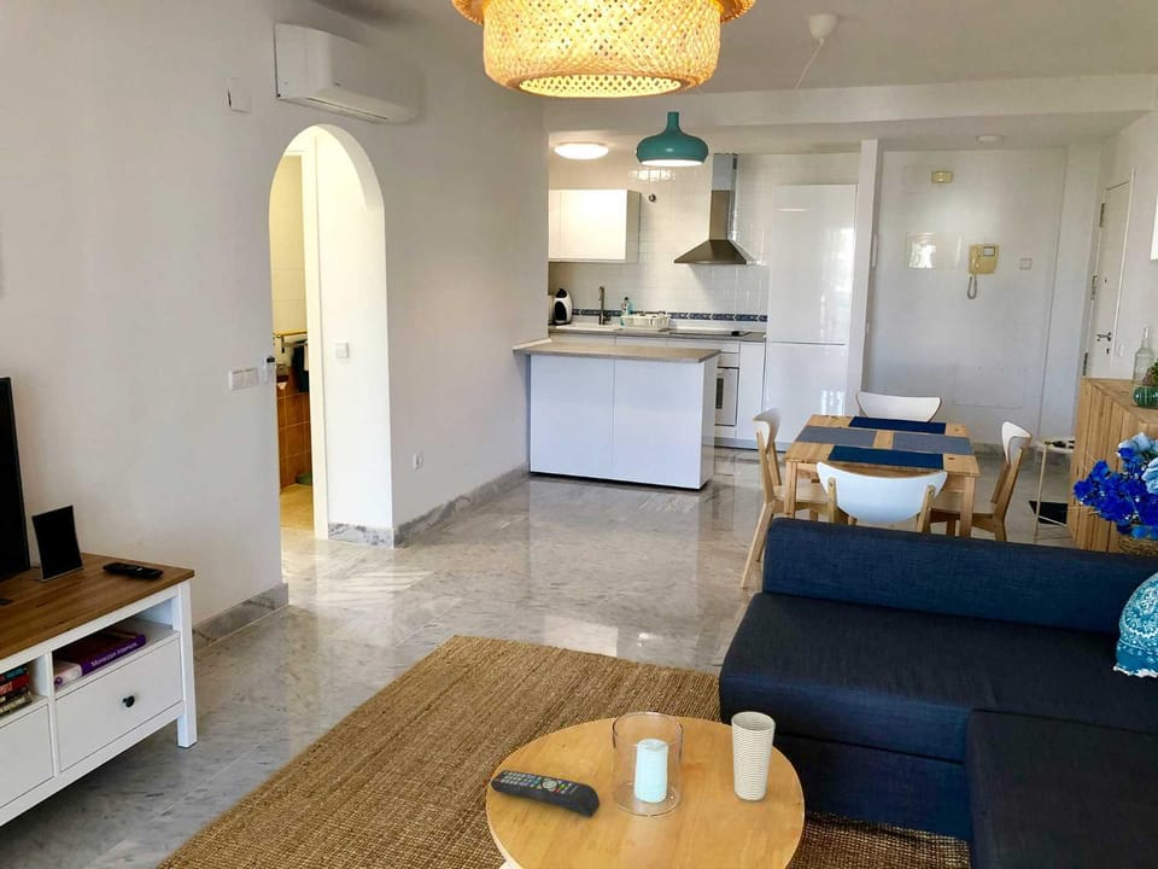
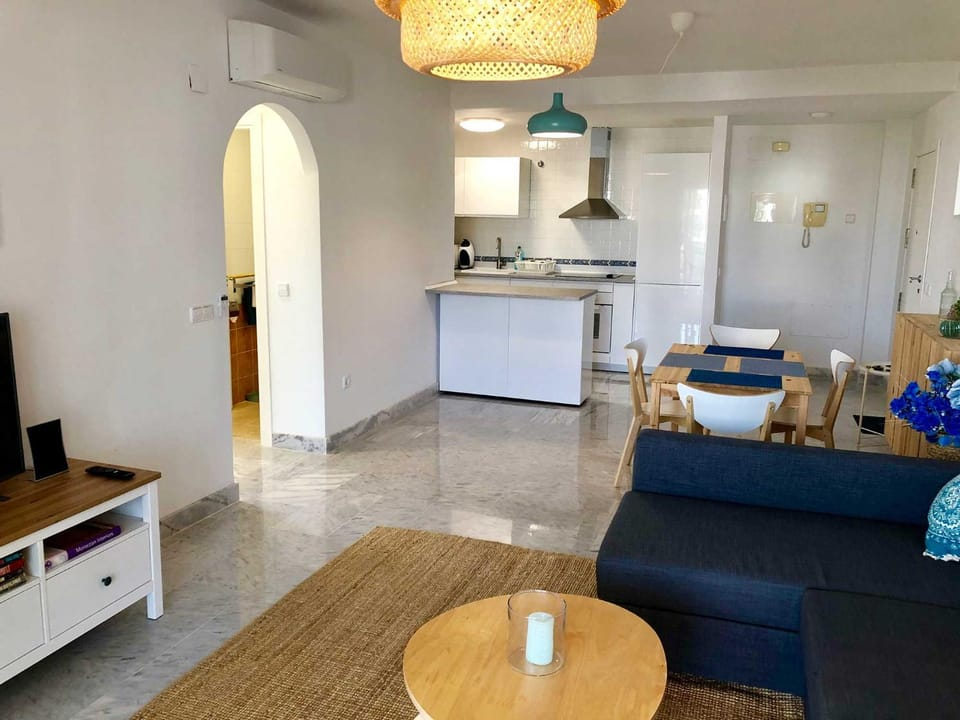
- cup (751, 757)
- remote control (544, 789)
